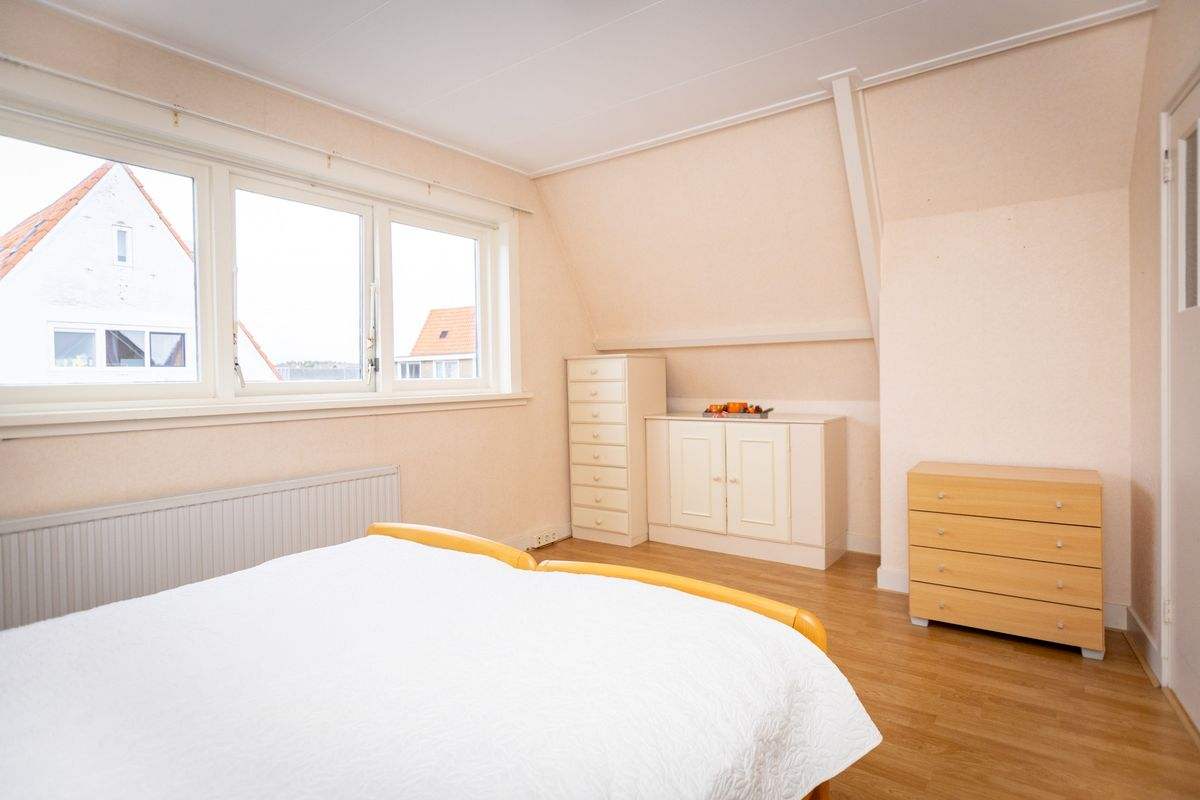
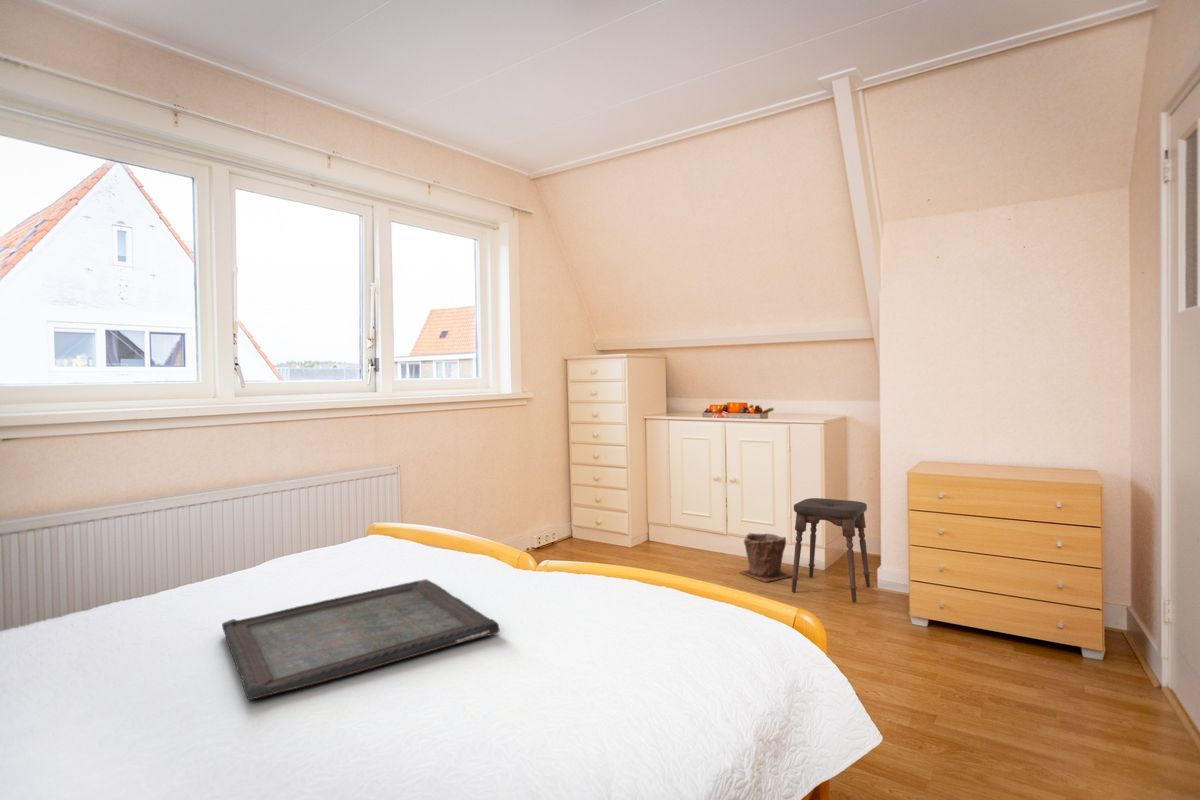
+ plant pot (765, 554)
+ serving tray (358, 626)
+ stool (815, 543)
